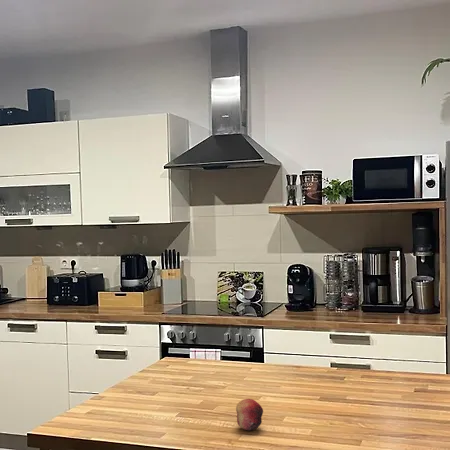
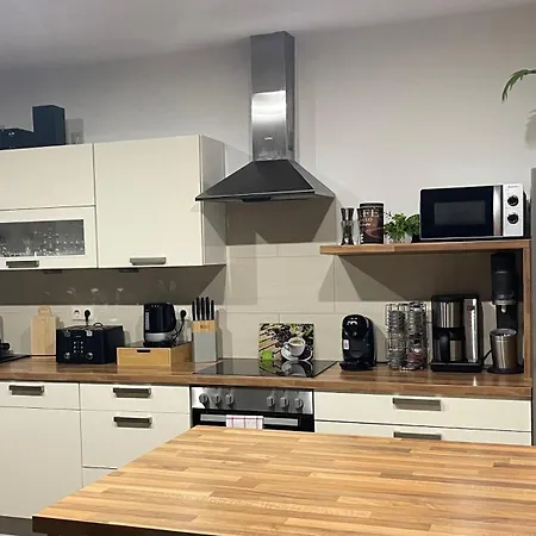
- fruit (249, 414)
